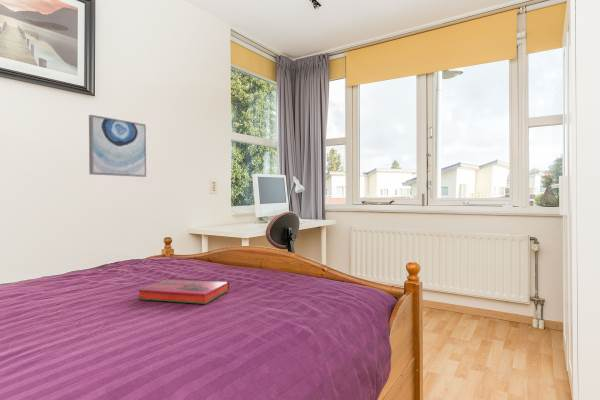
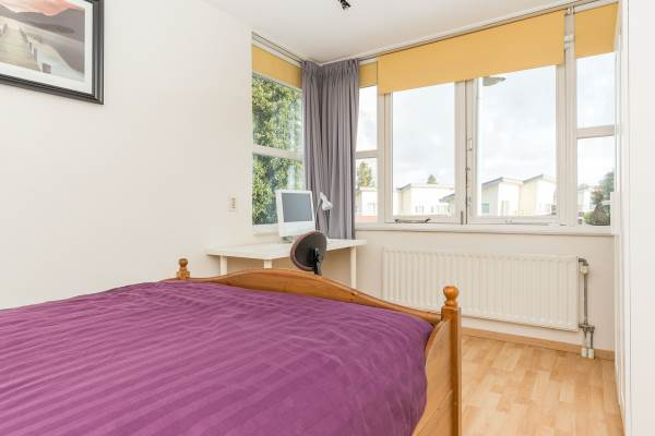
- hardback book (185, 289)
- wall art (119, 147)
